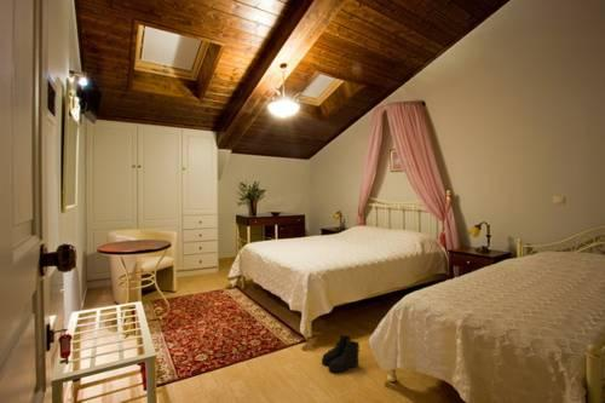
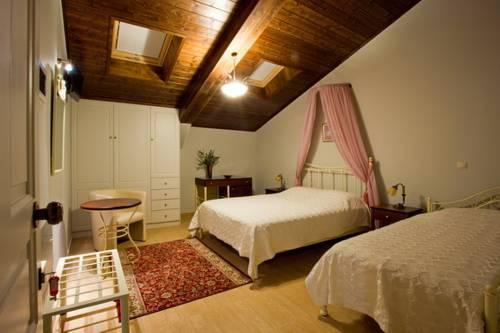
- boots (340, 350)
